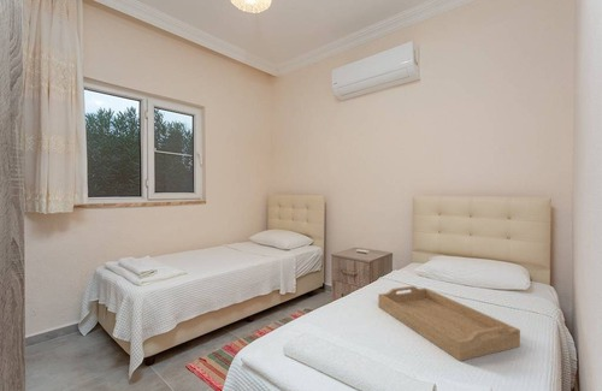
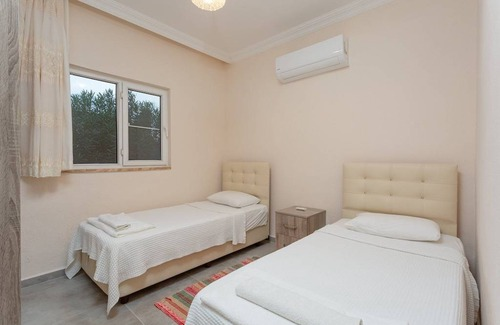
- serving tray (438, 314)
